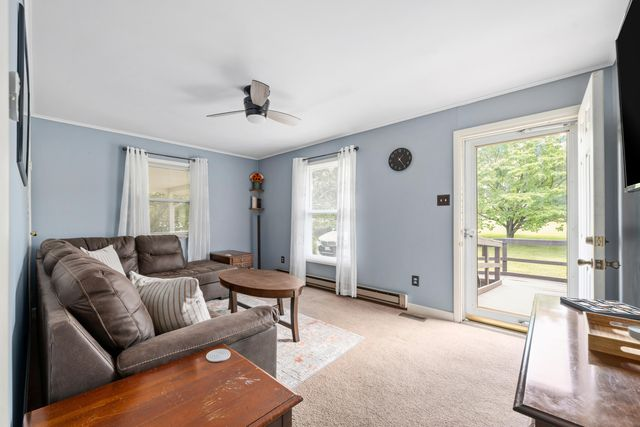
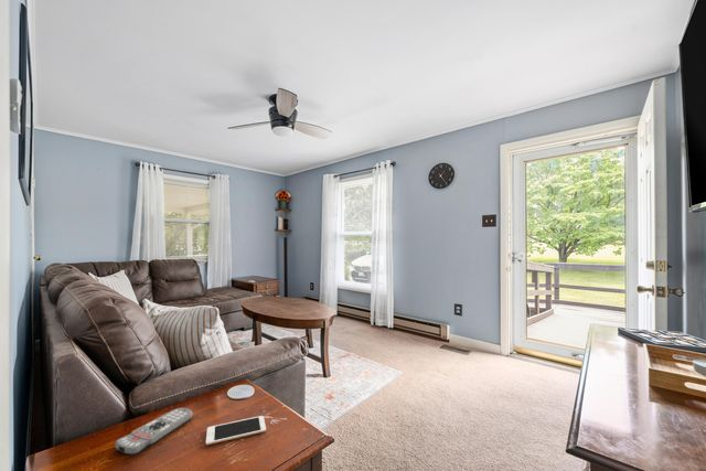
+ remote control (158, 428)
+ cell phone (236, 429)
